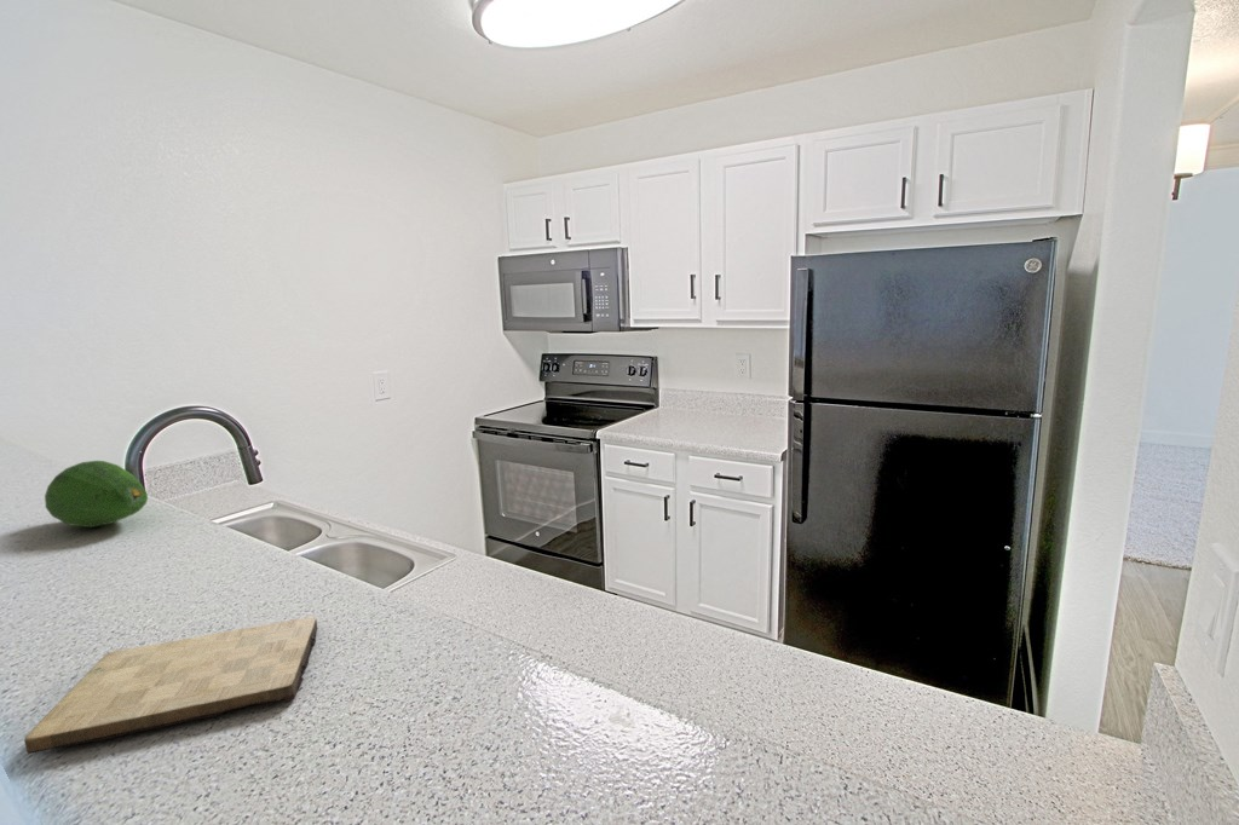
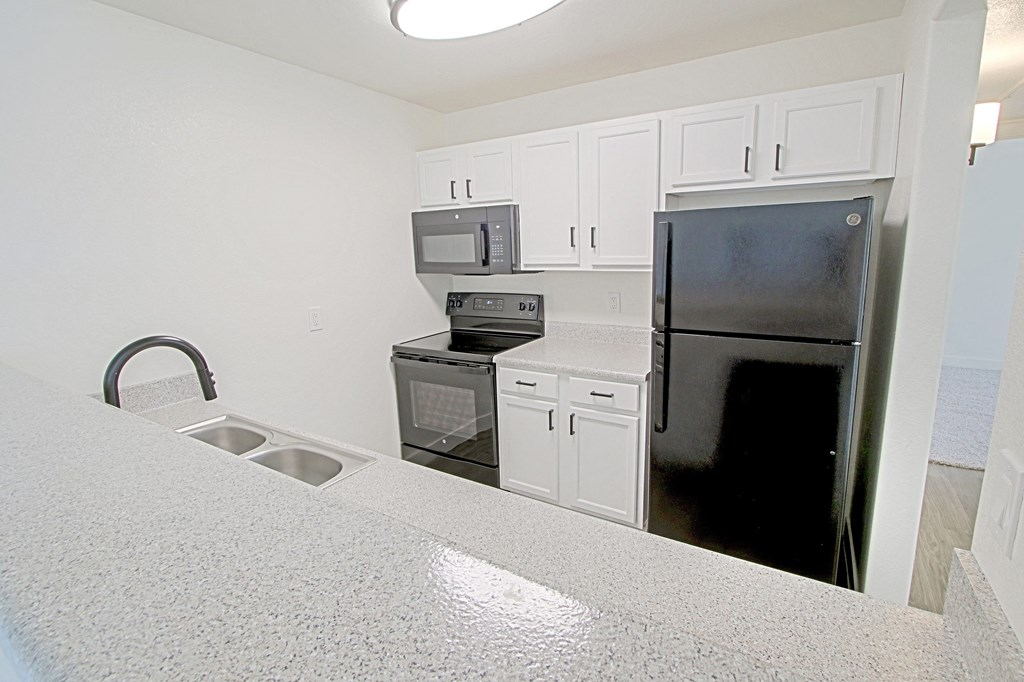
- cutting board (195, 673)
- fruit (98, 494)
